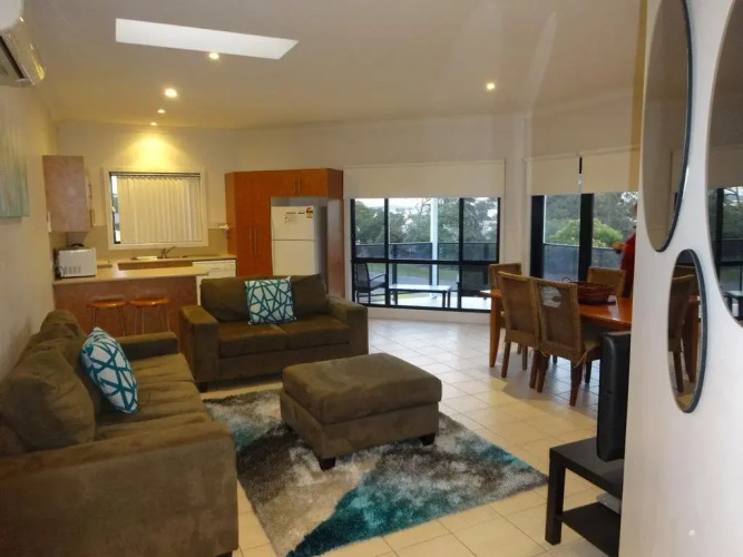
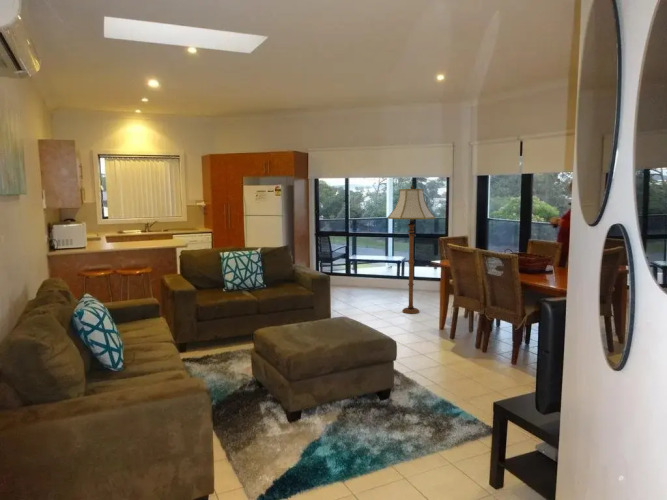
+ floor lamp (410, 249)
